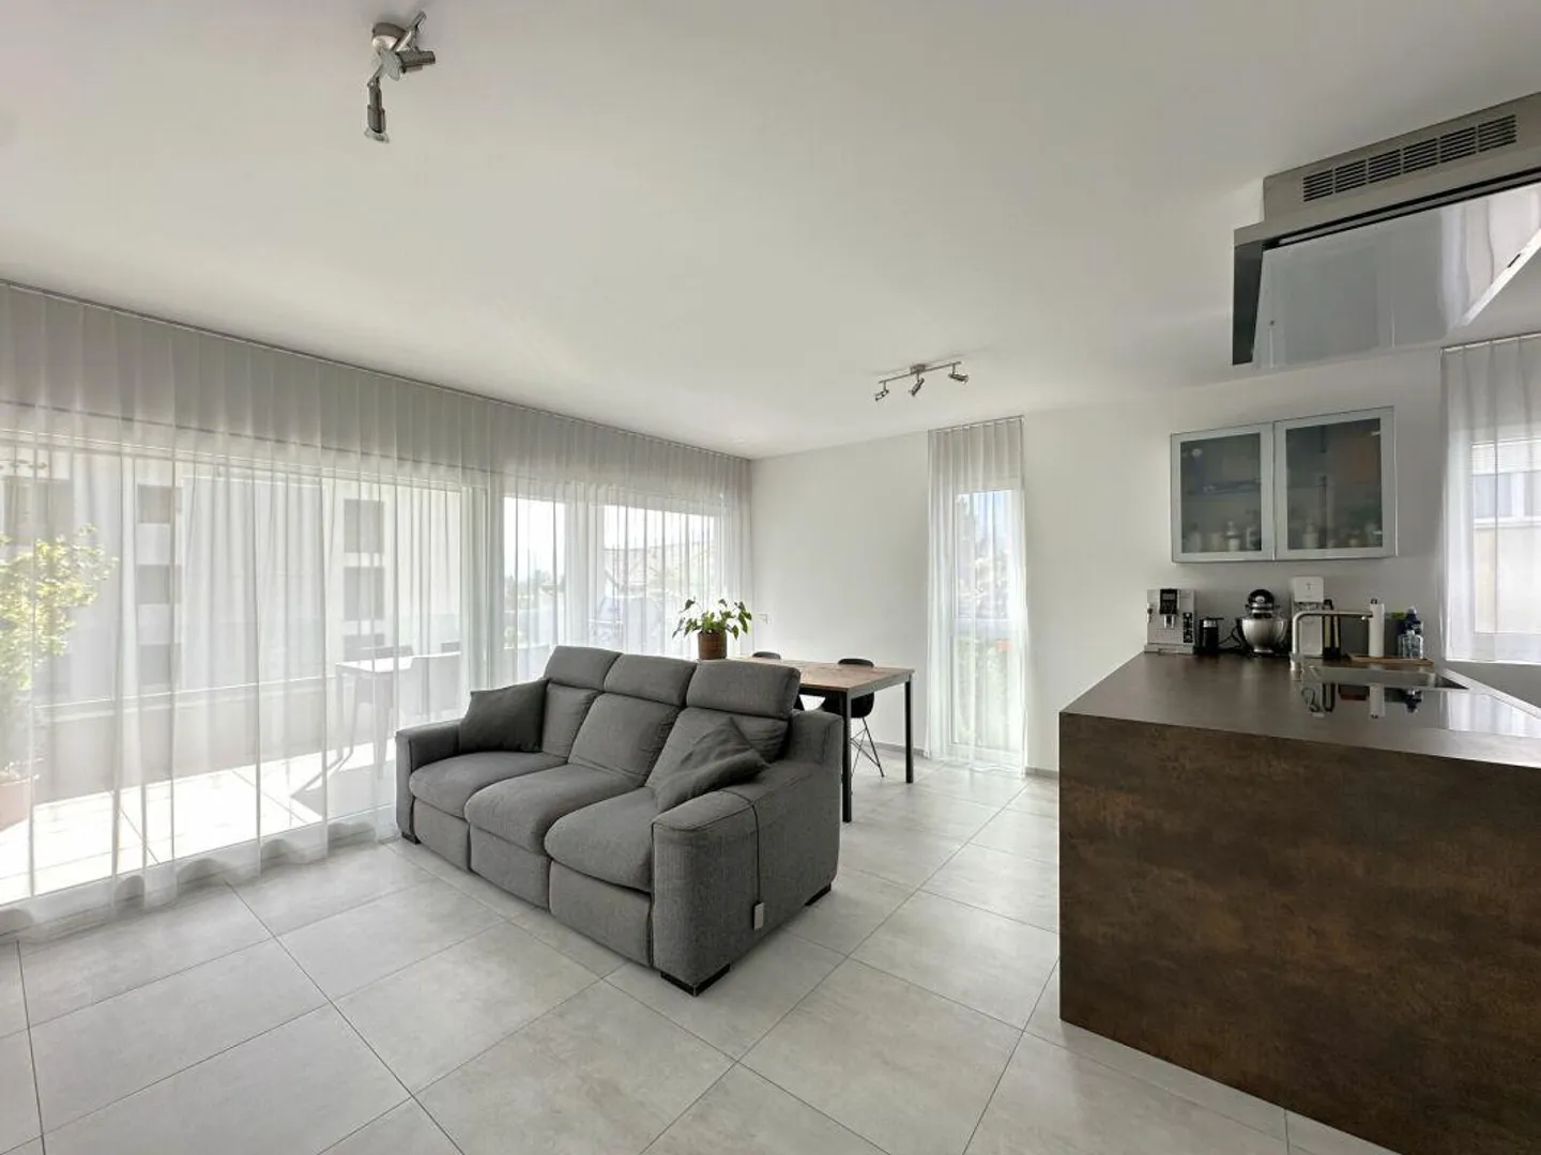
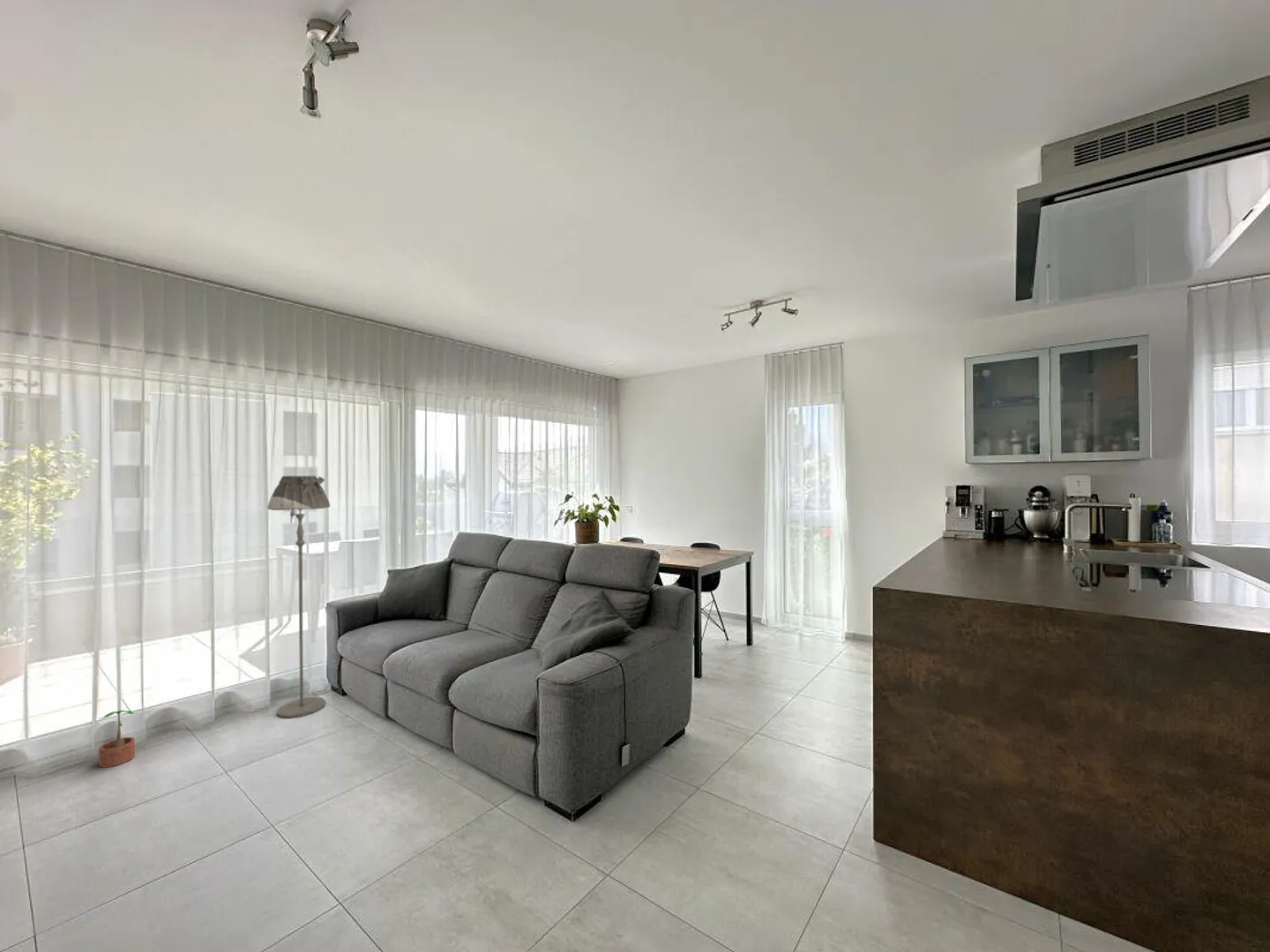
+ potted plant (118, 734)
+ floor lamp (300, 591)
